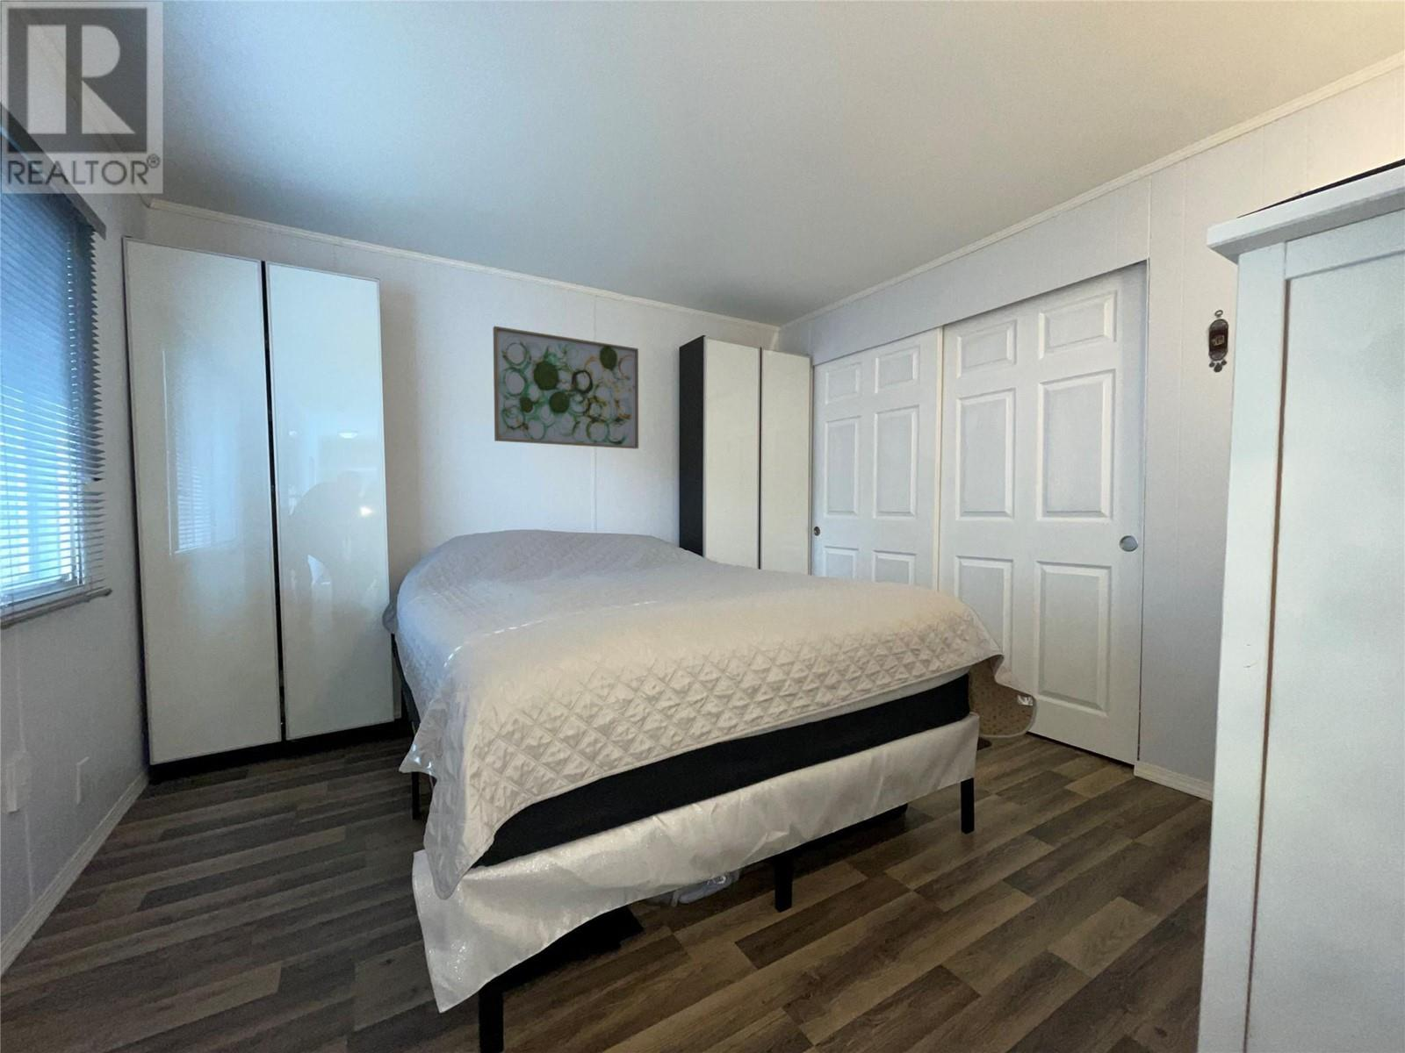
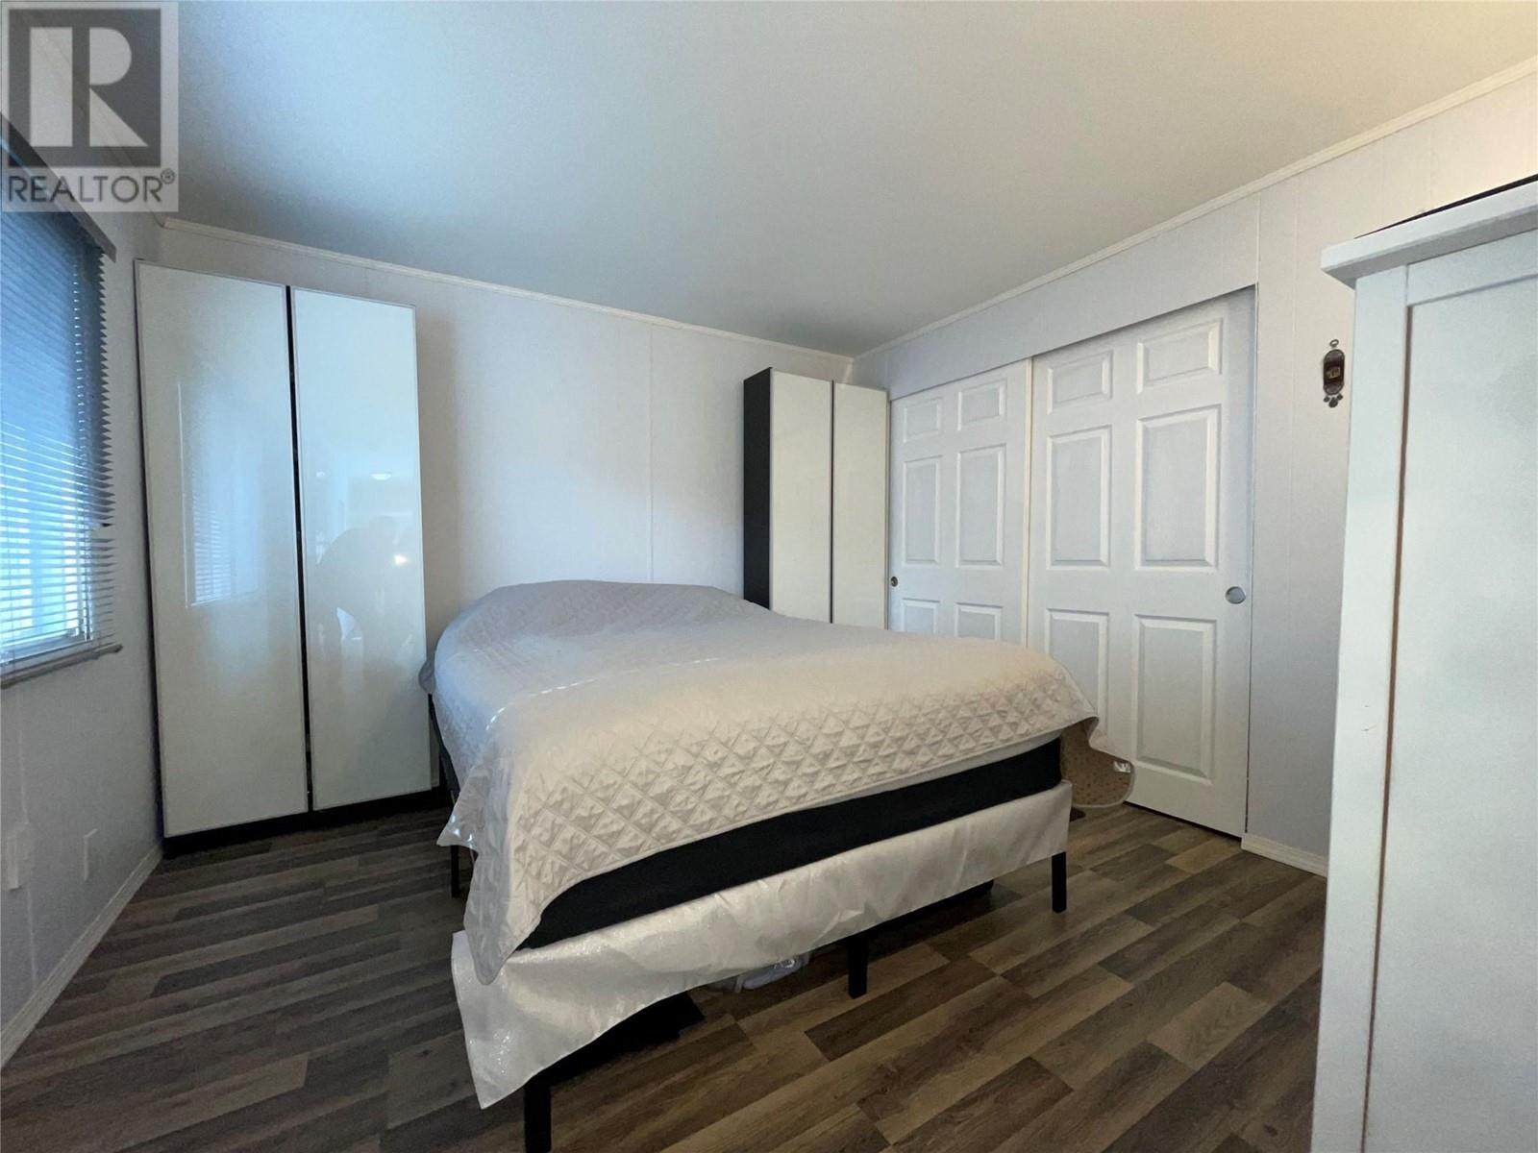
- wall art (571, 392)
